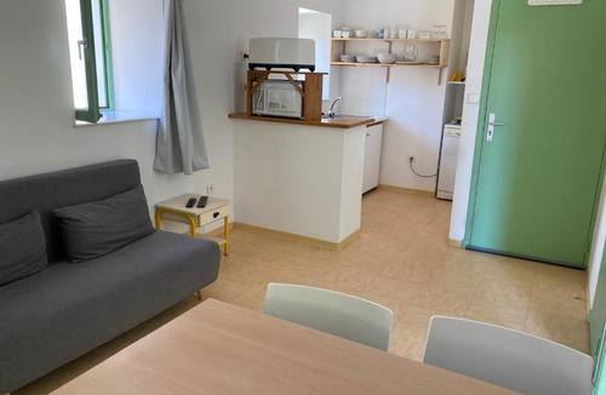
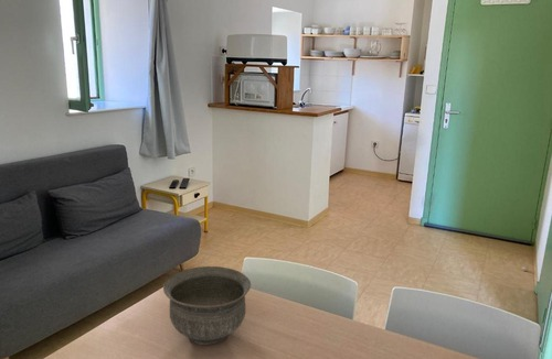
+ bowl (208, 308)
